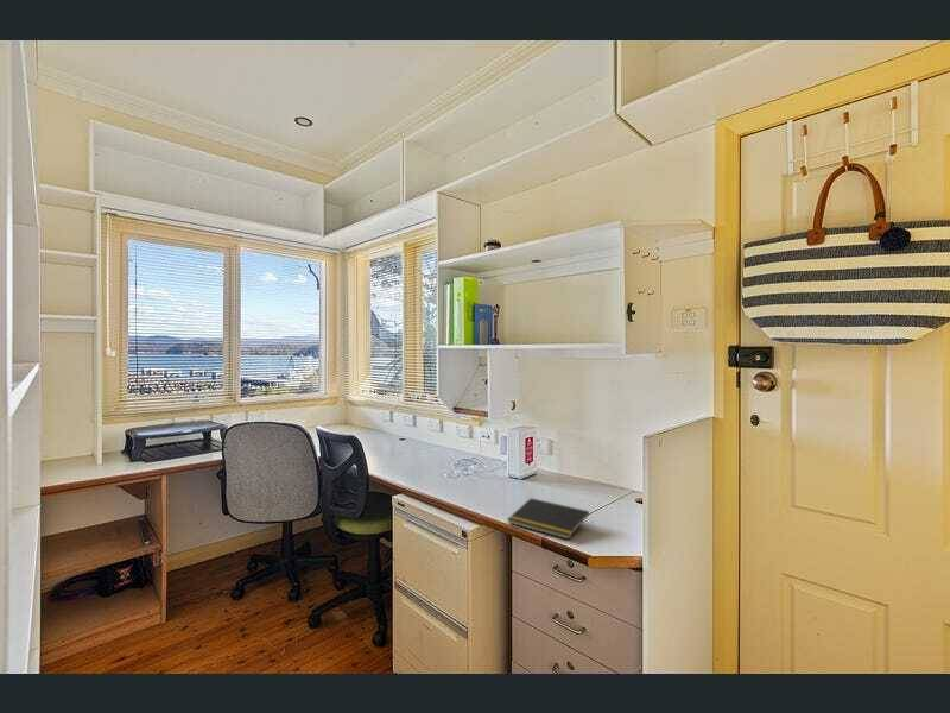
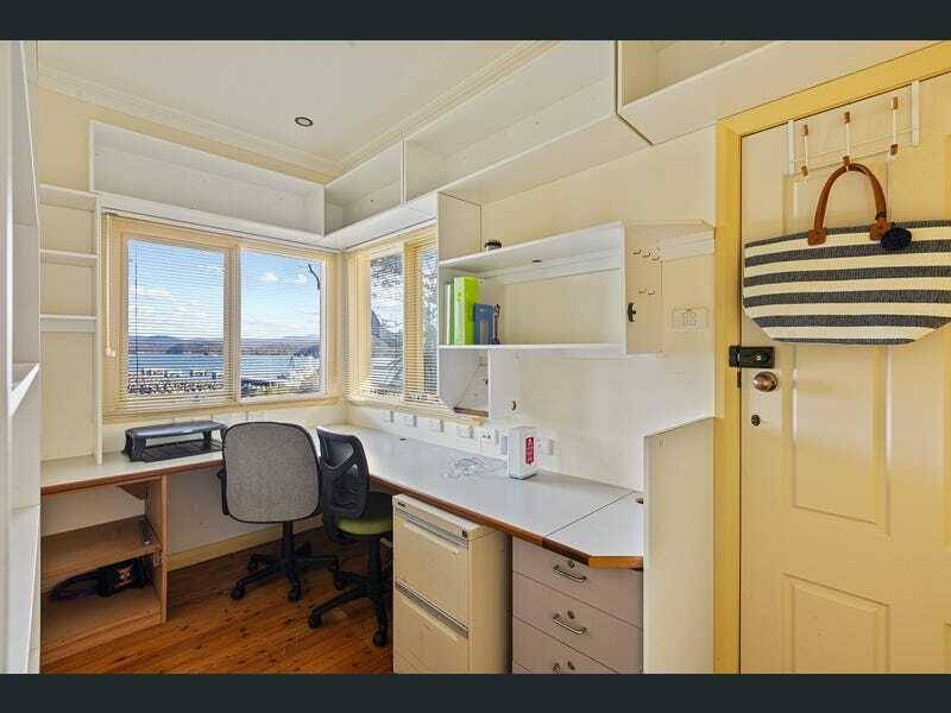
- notepad (547, 517)
